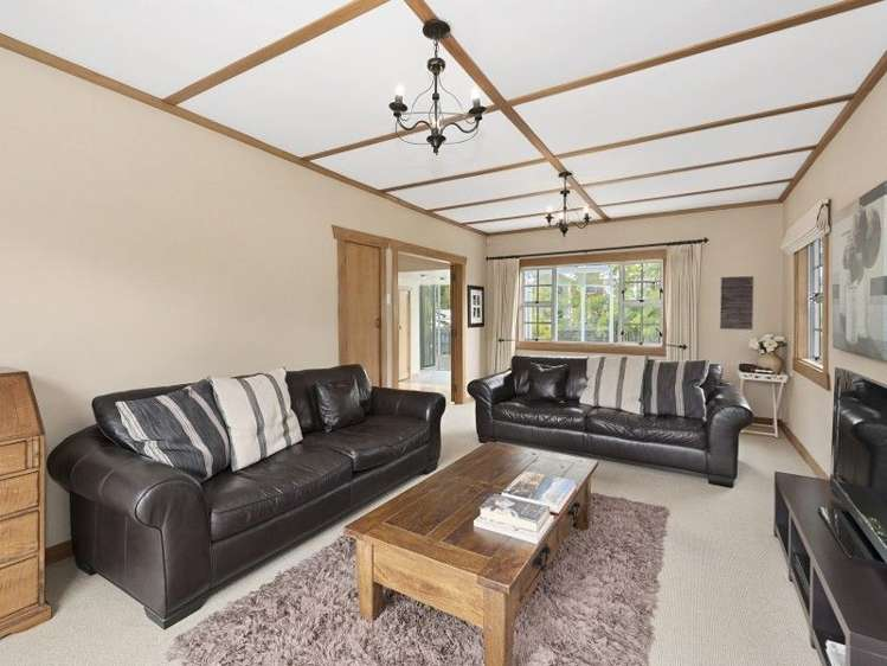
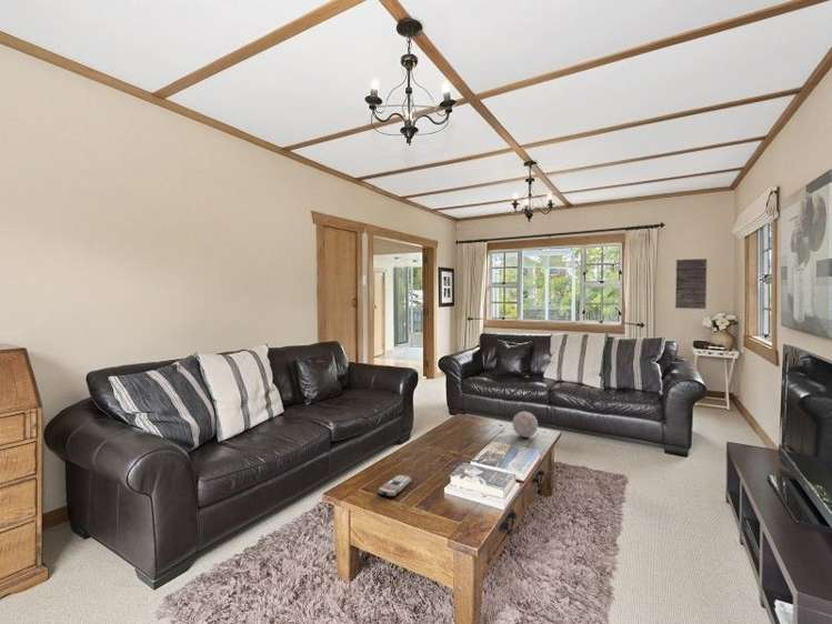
+ decorative ball (524, 424)
+ remote control (395, 485)
